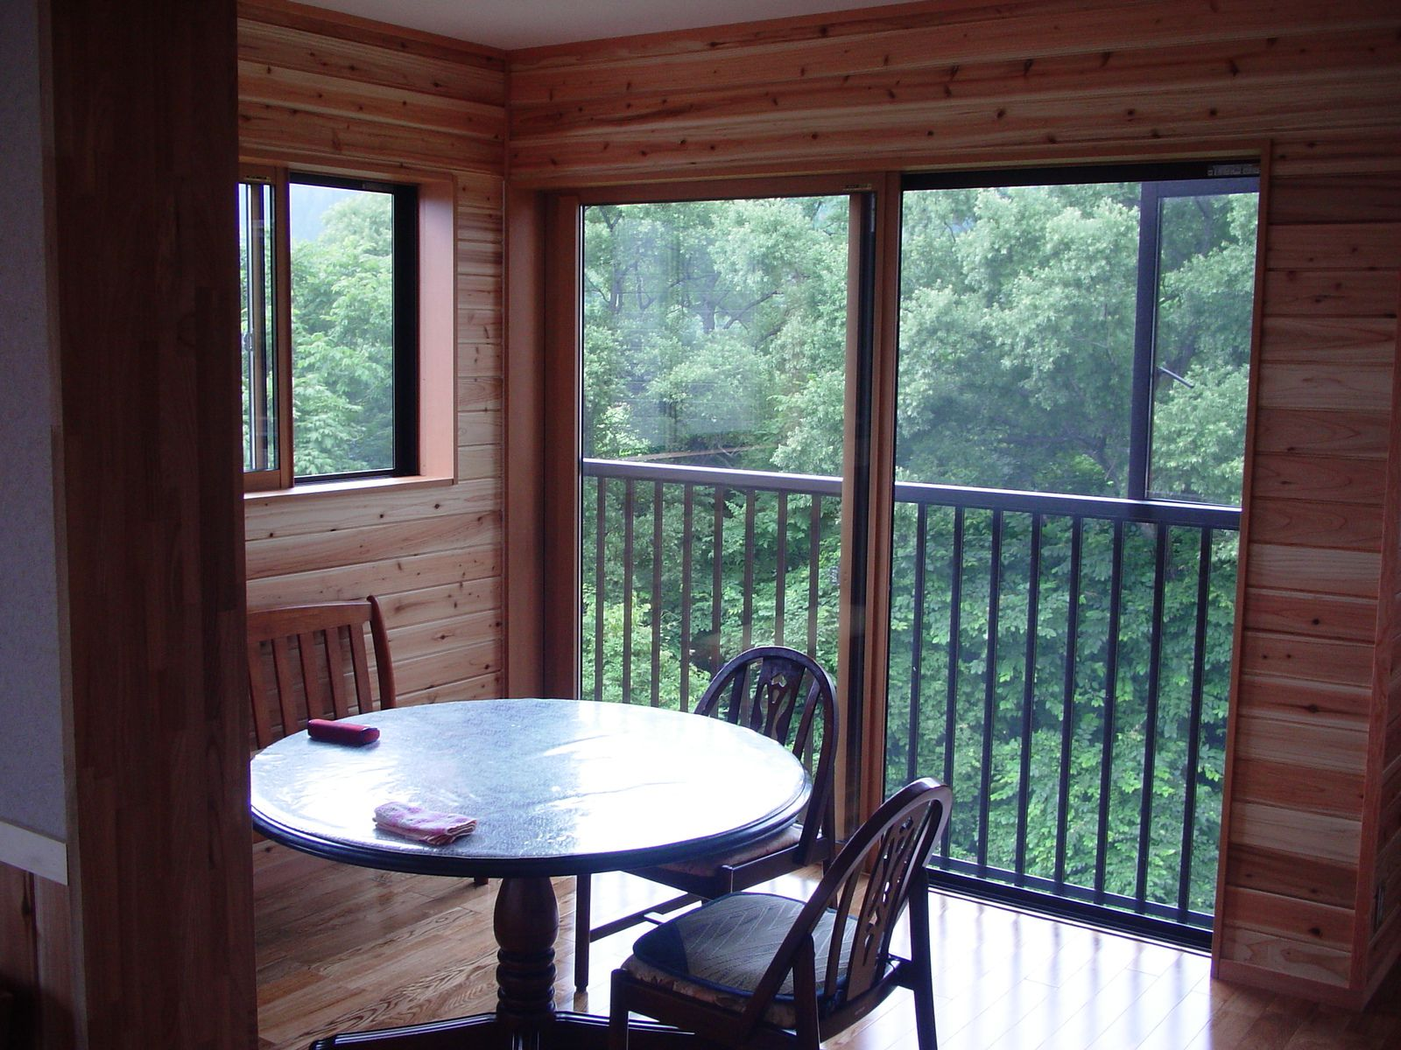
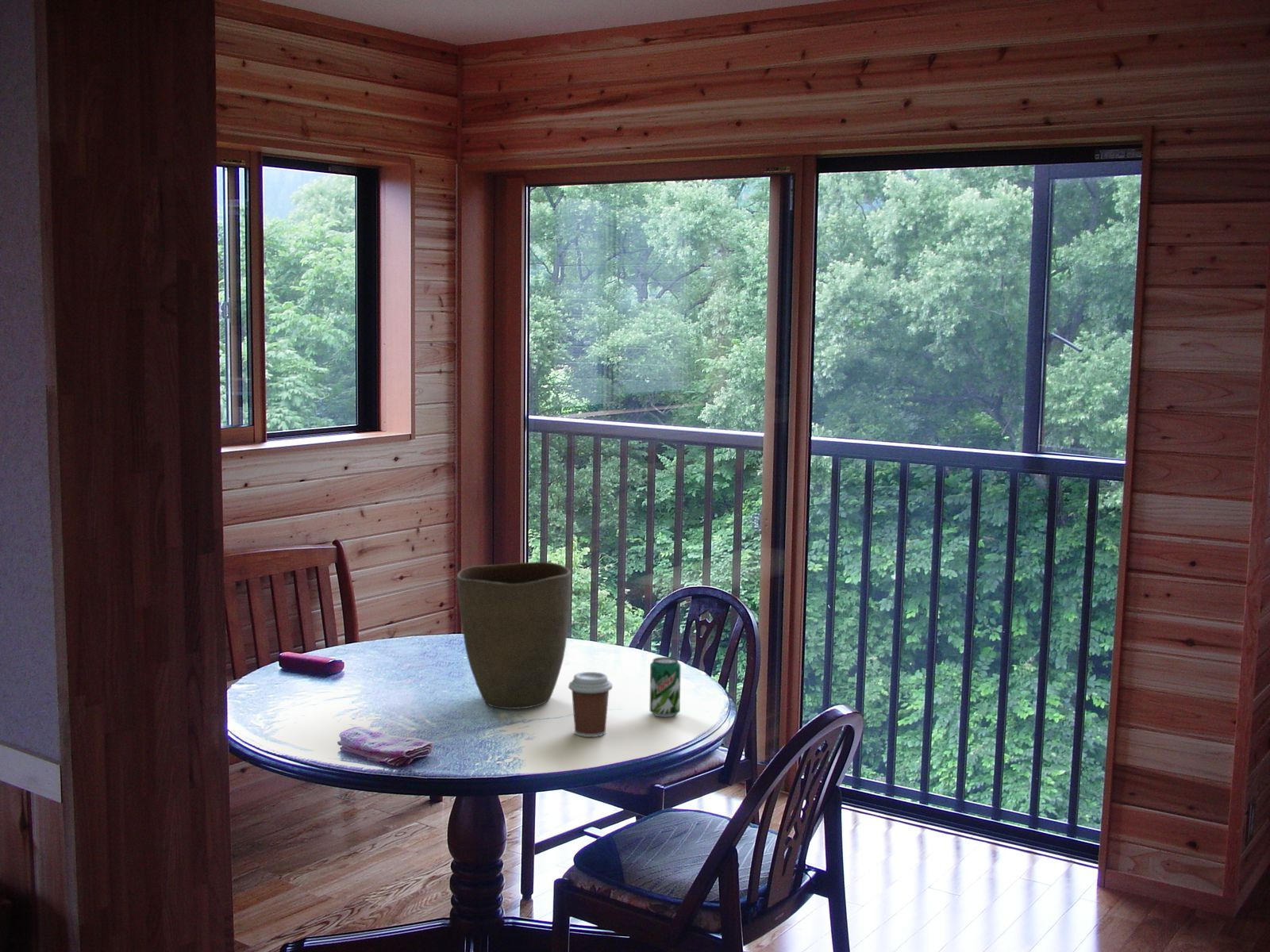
+ vase (514, 635)
+ beverage can (664, 686)
+ coffee cup (590, 704)
